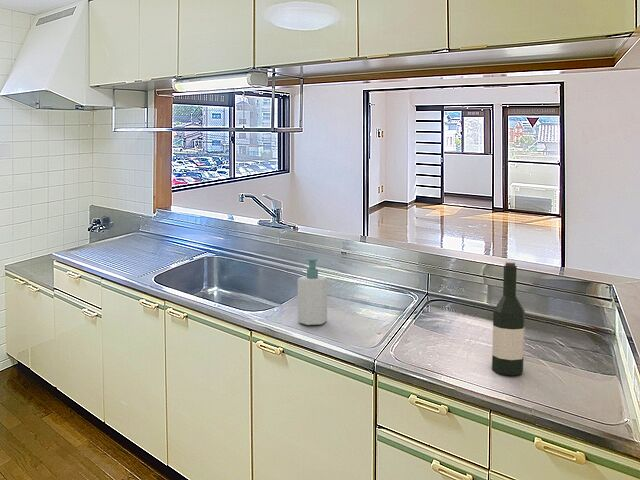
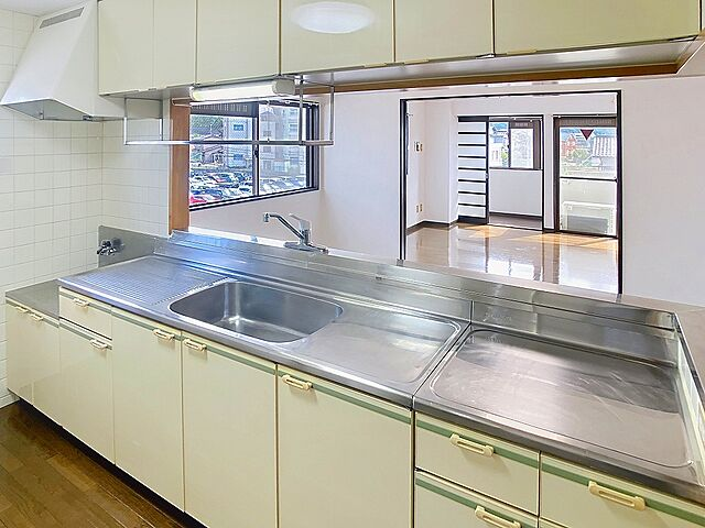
- soap bottle (312, 290)
- wine bottle (508, 316)
